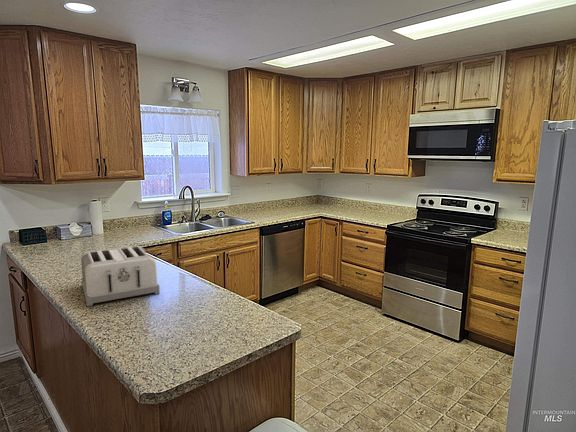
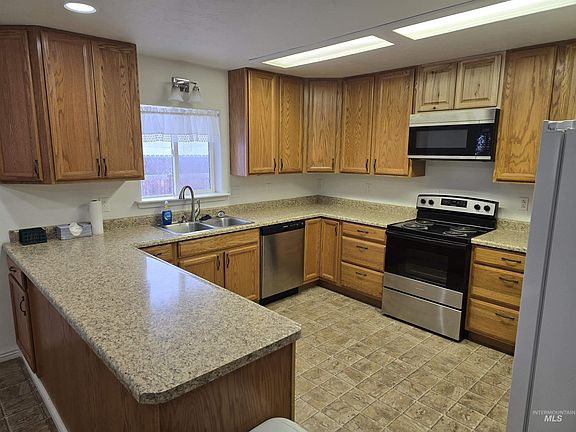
- toaster (119, 272)
